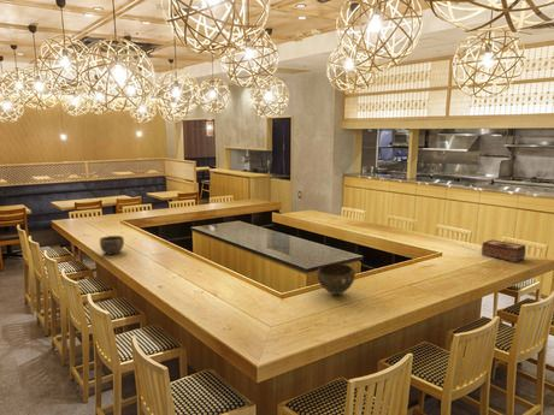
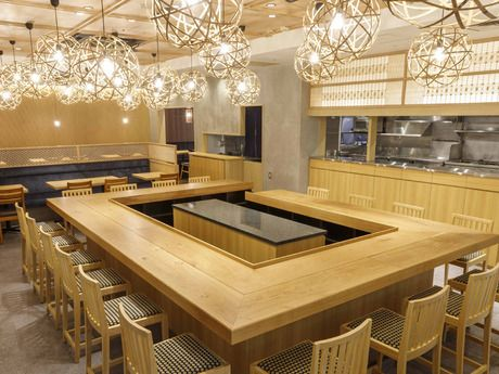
- tissue box (502, 250)
- bowl (112, 244)
- bowl (335, 280)
